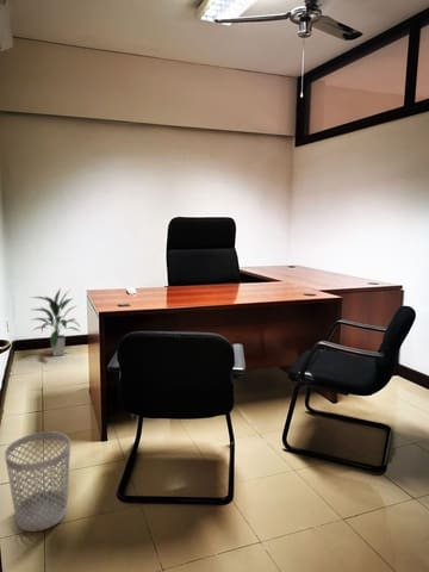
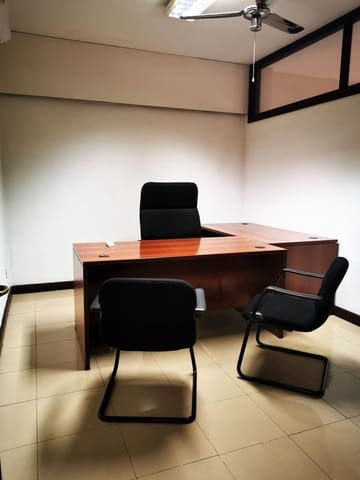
- wastebasket (41, 480)
- indoor plant (55, 322)
